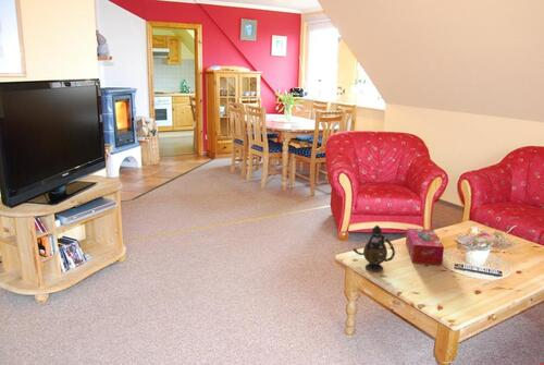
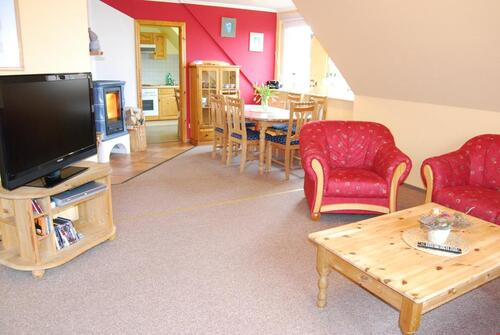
- tissue box (423, 245)
- teapot (370, 244)
